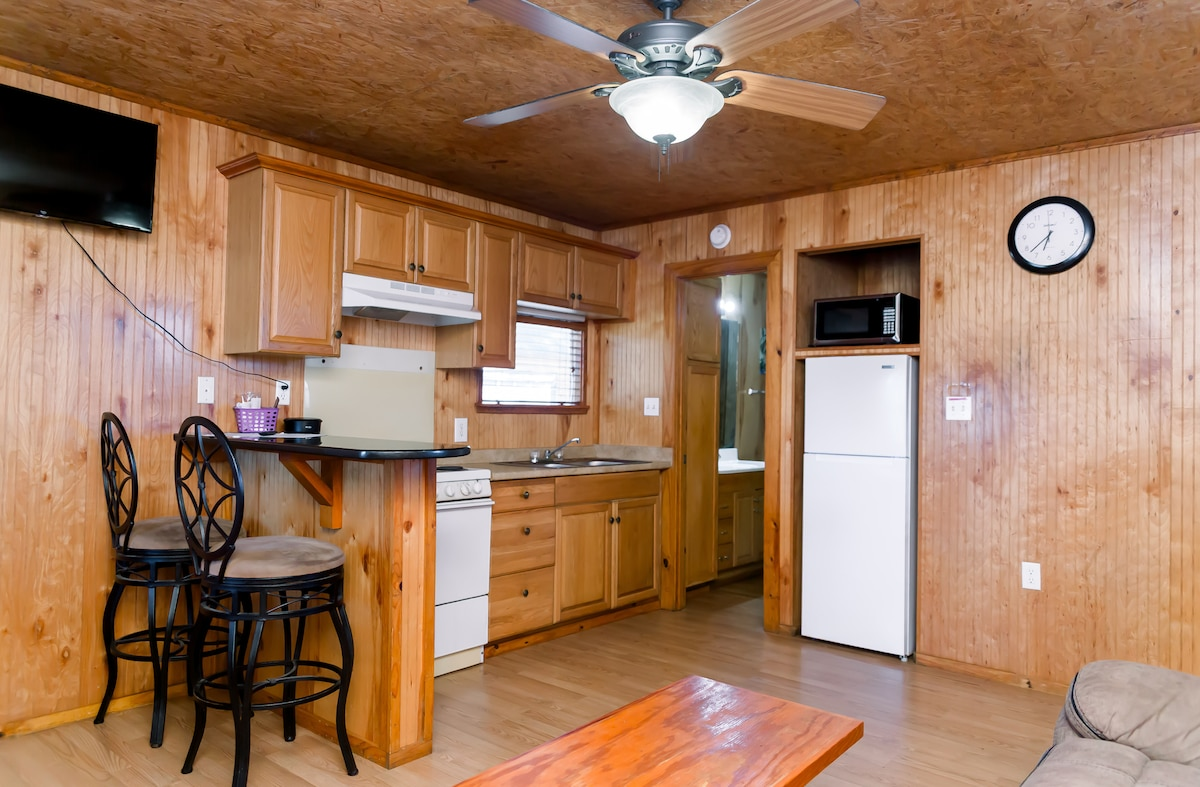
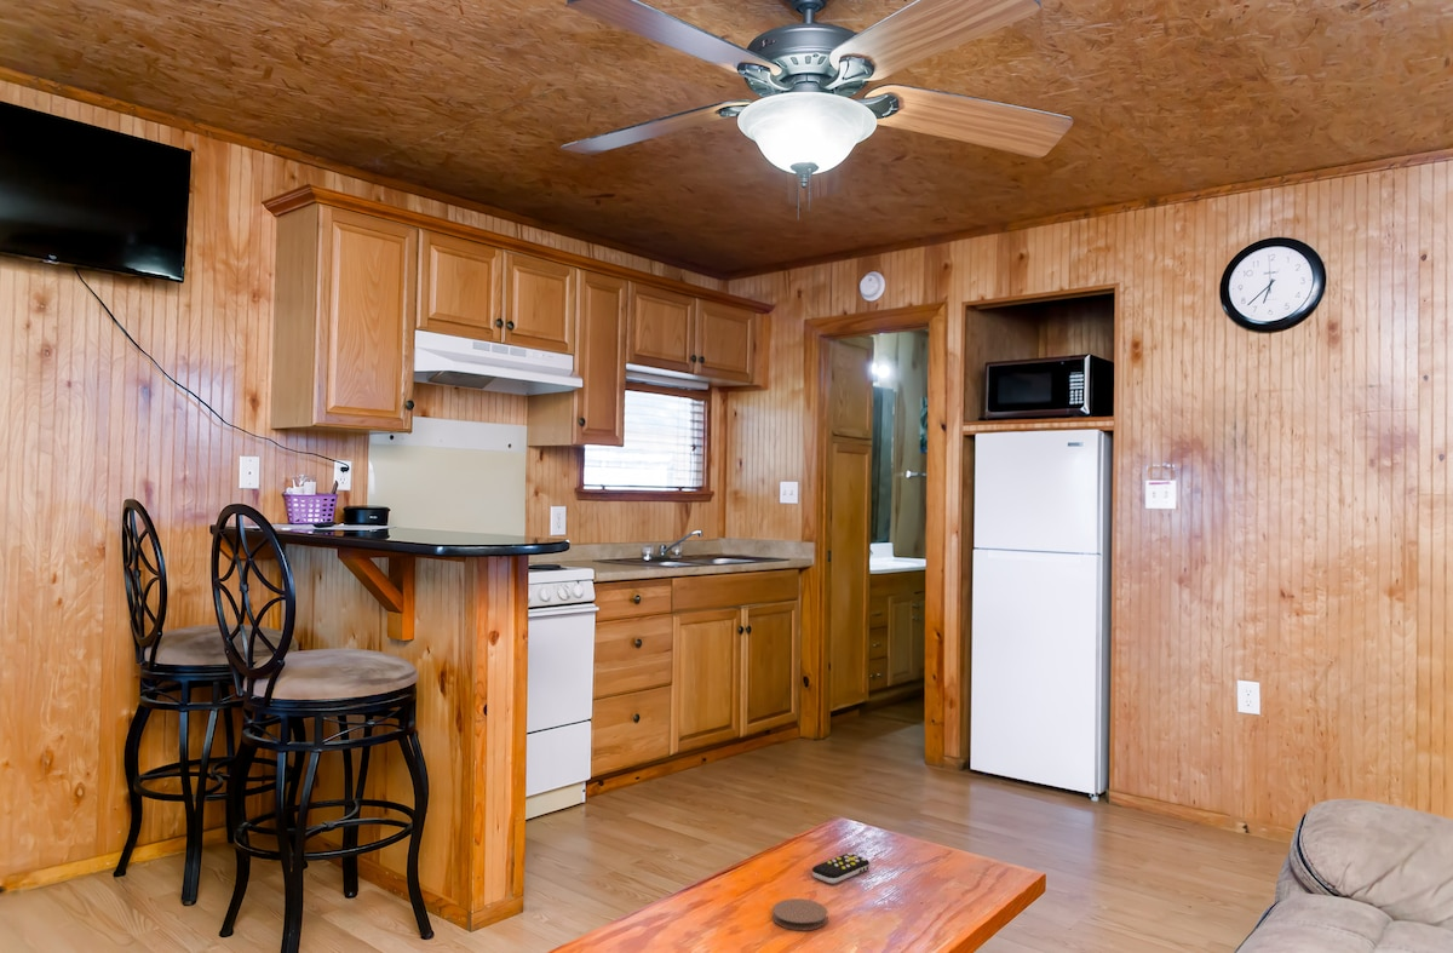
+ remote control (840, 867)
+ coaster (799, 913)
